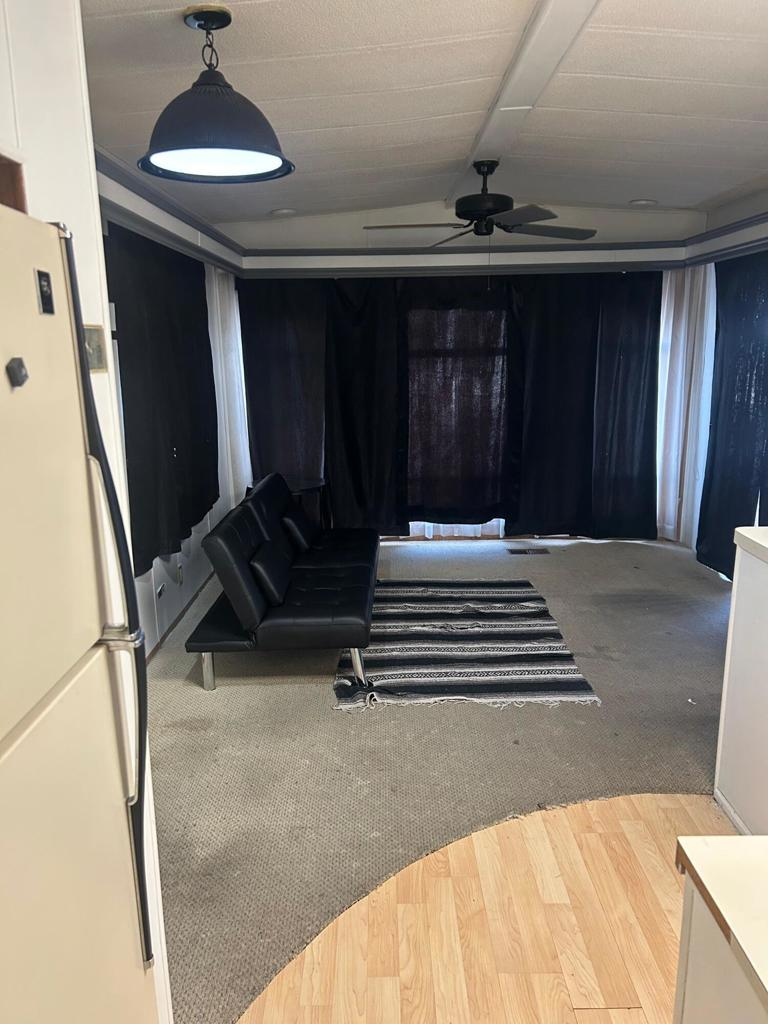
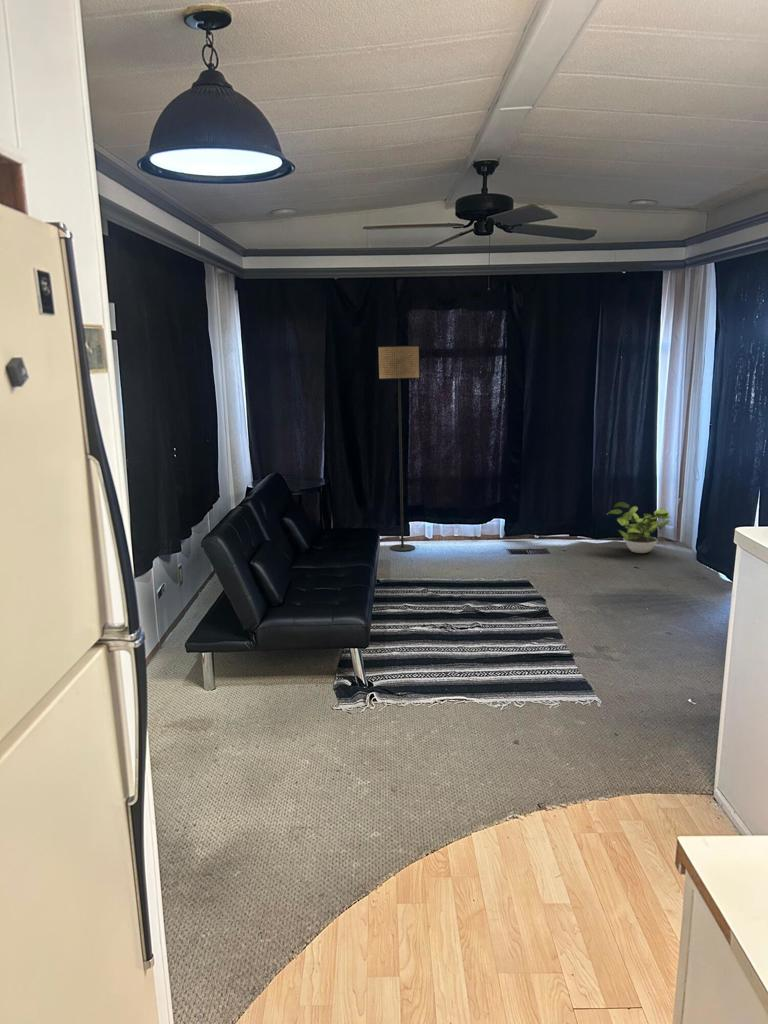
+ potted plant (637, 526)
+ floor lamp (400, 449)
